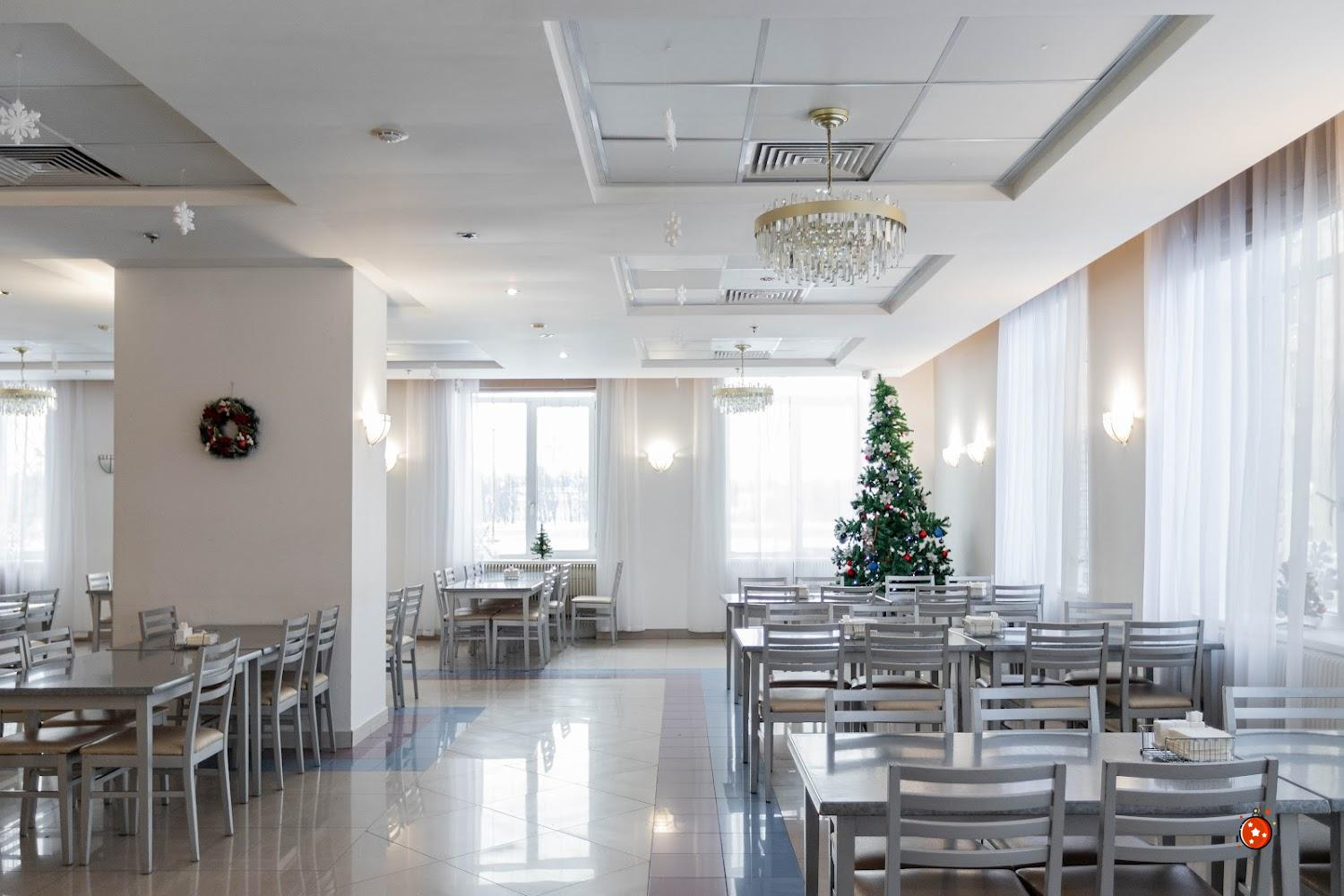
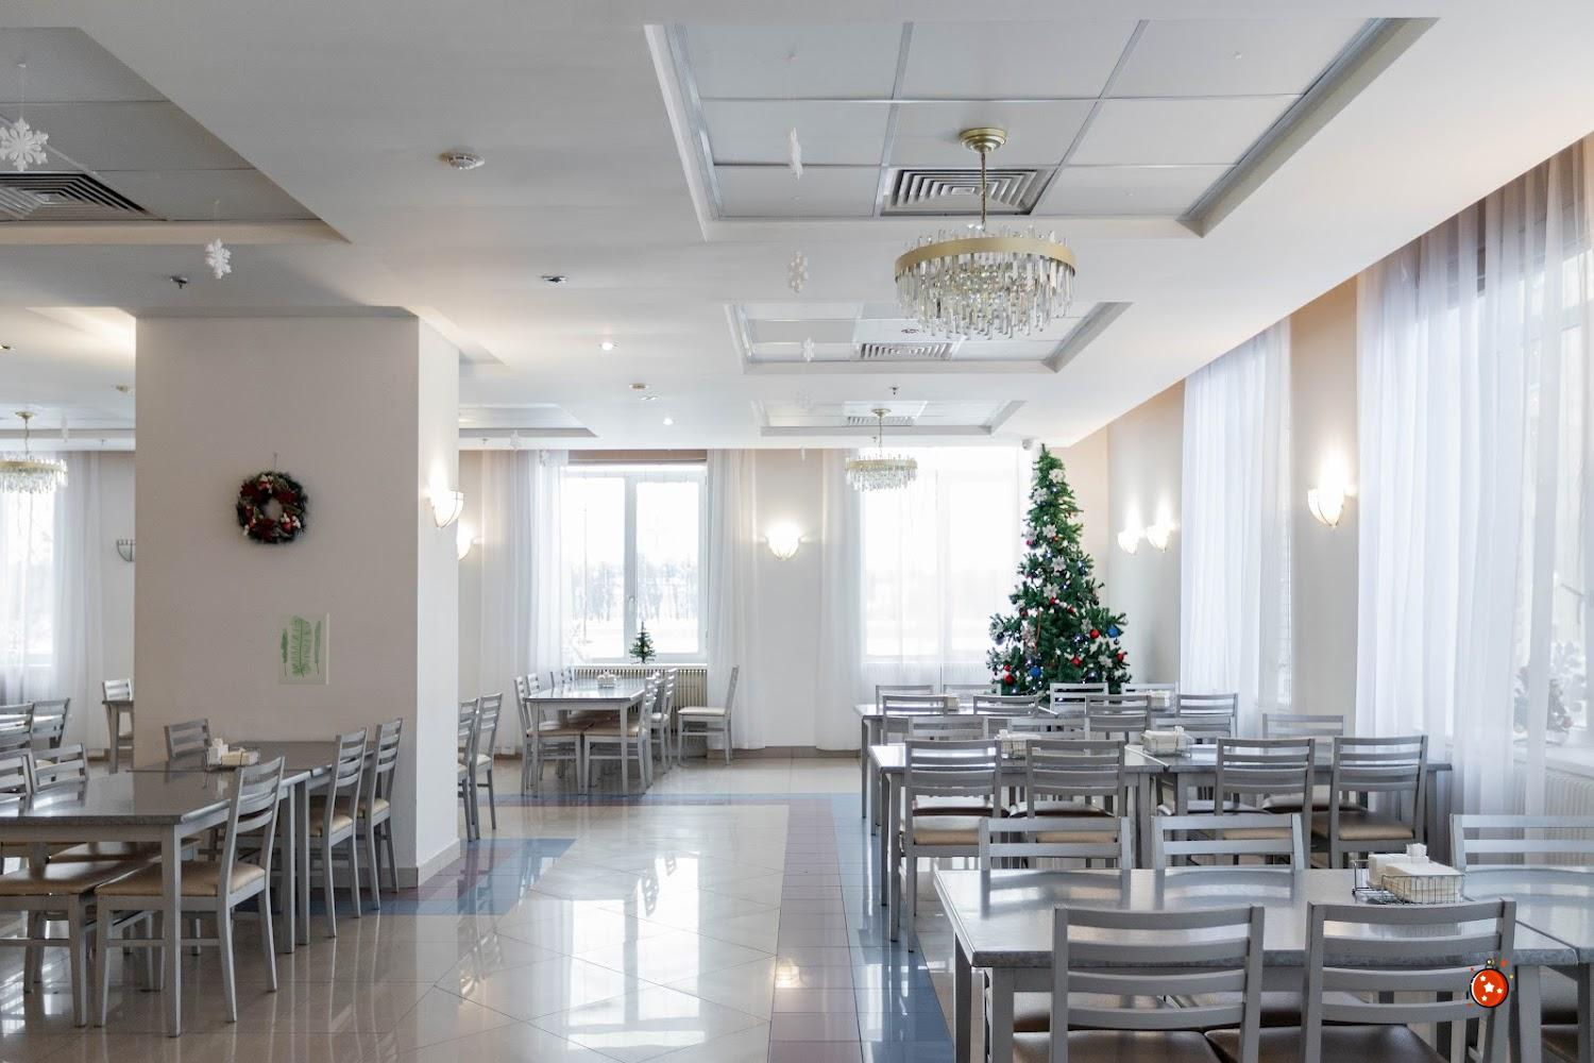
+ wall art (302, 649)
